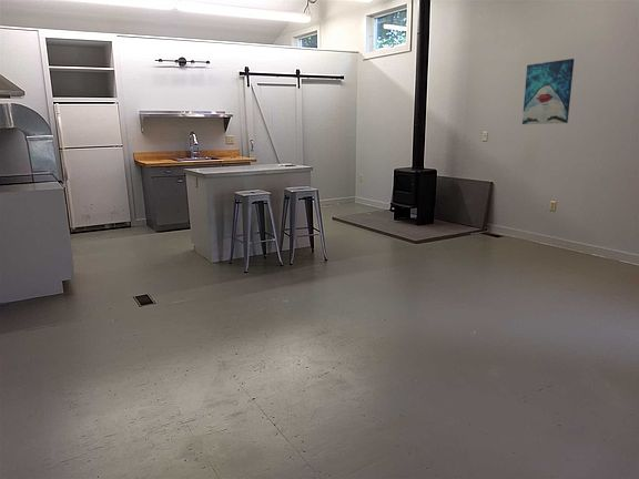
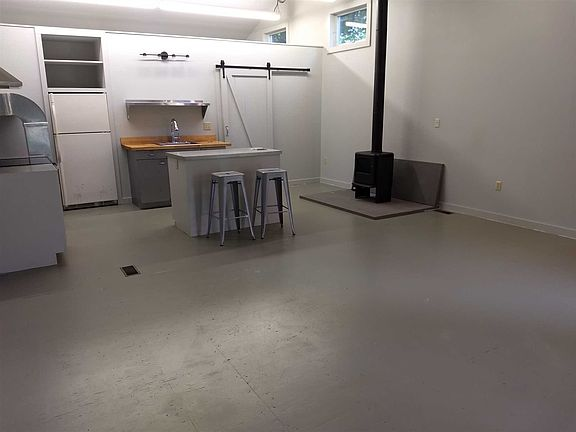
- wall art (546, 93)
